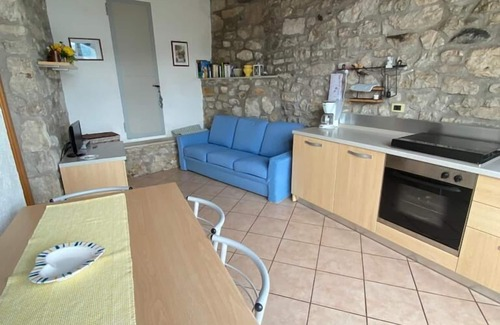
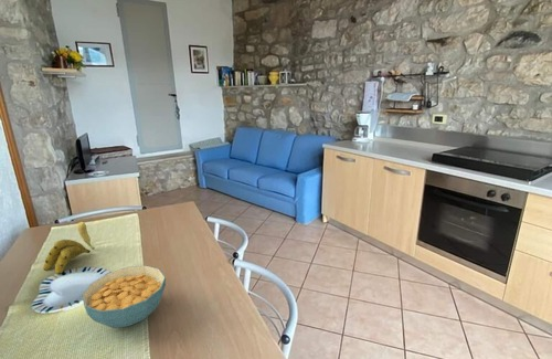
+ cereal bowl (128, 302)
+ banana (70, 244)
